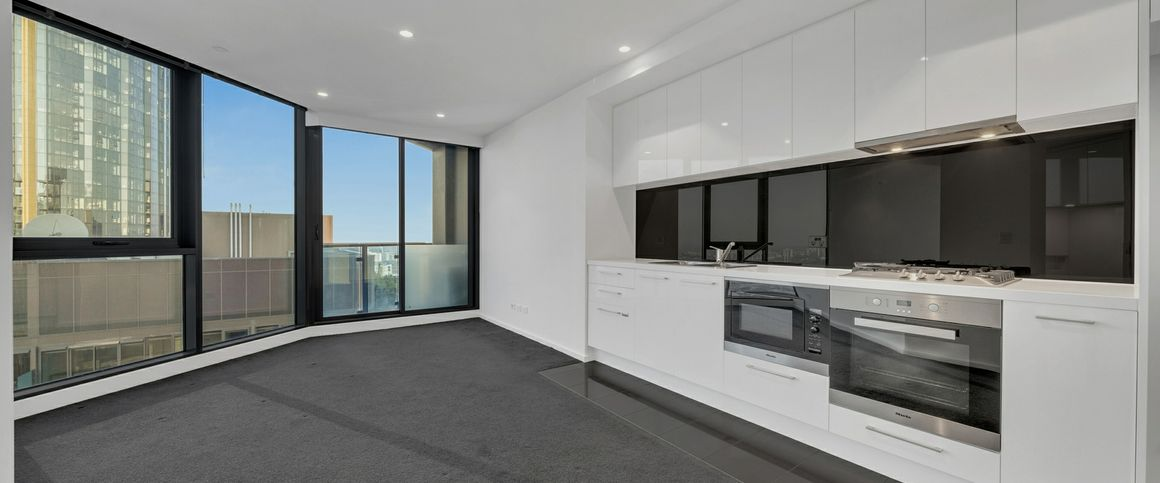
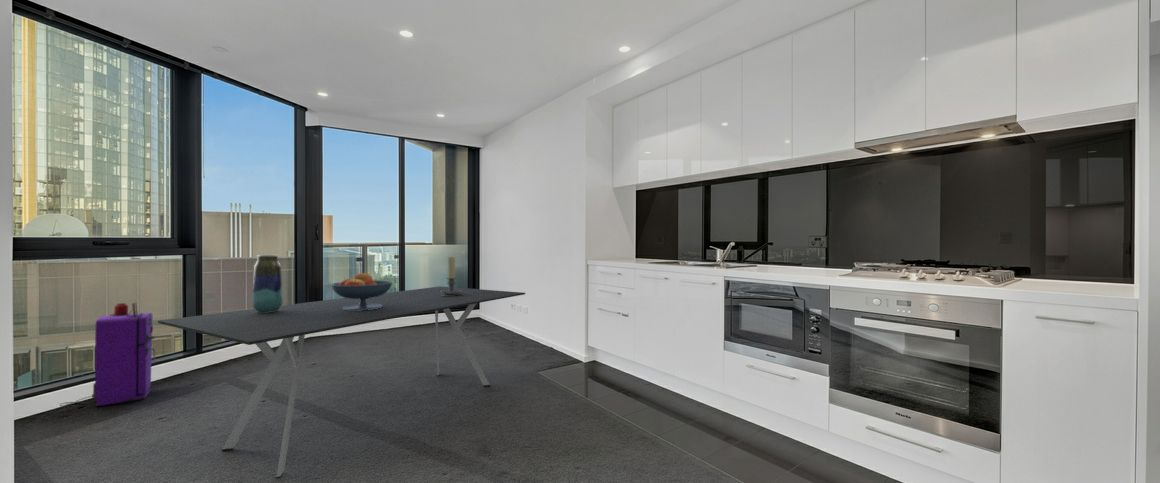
+ fruit bowl (362, 290)
+ vase (267, 283)
+ candle holder (449, 275)
+ dining table (371, 322)
+ air purifier (104, 353)
